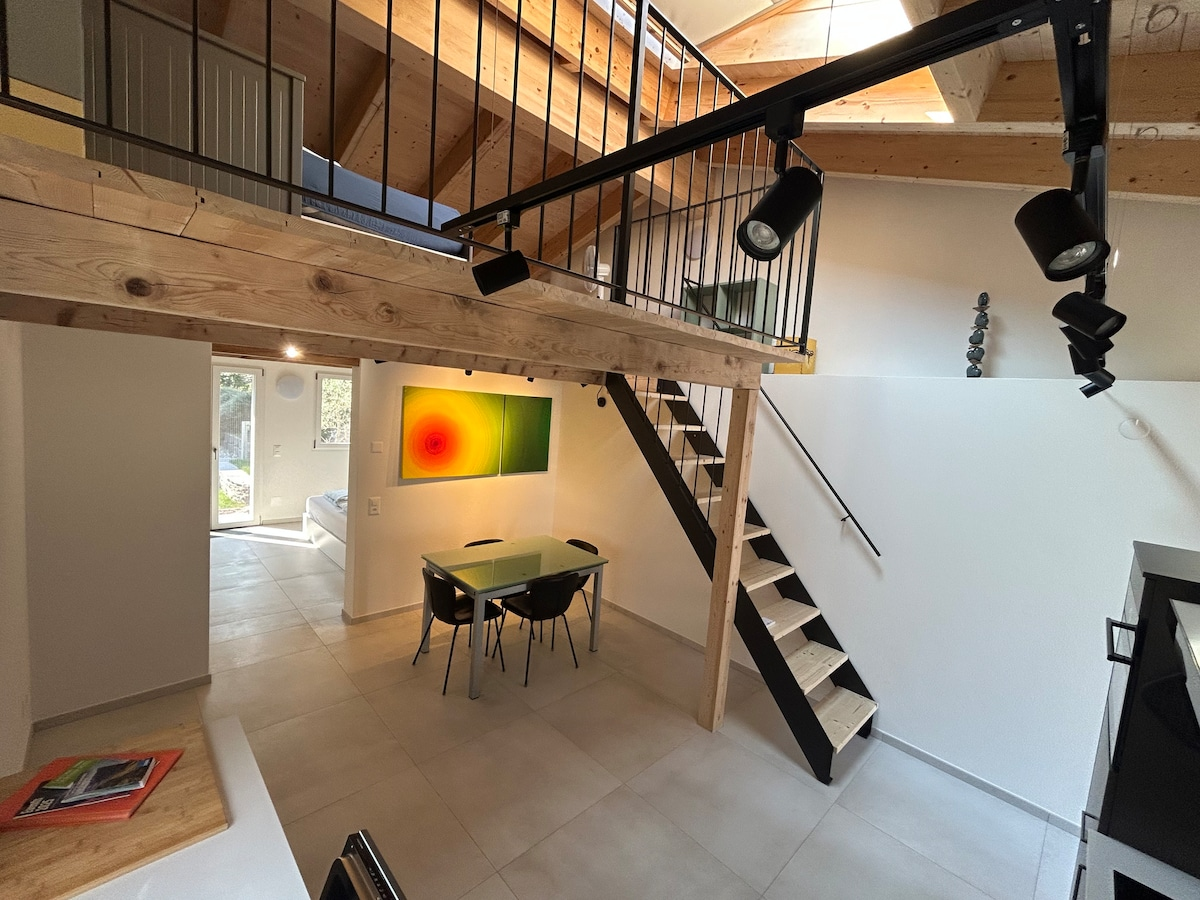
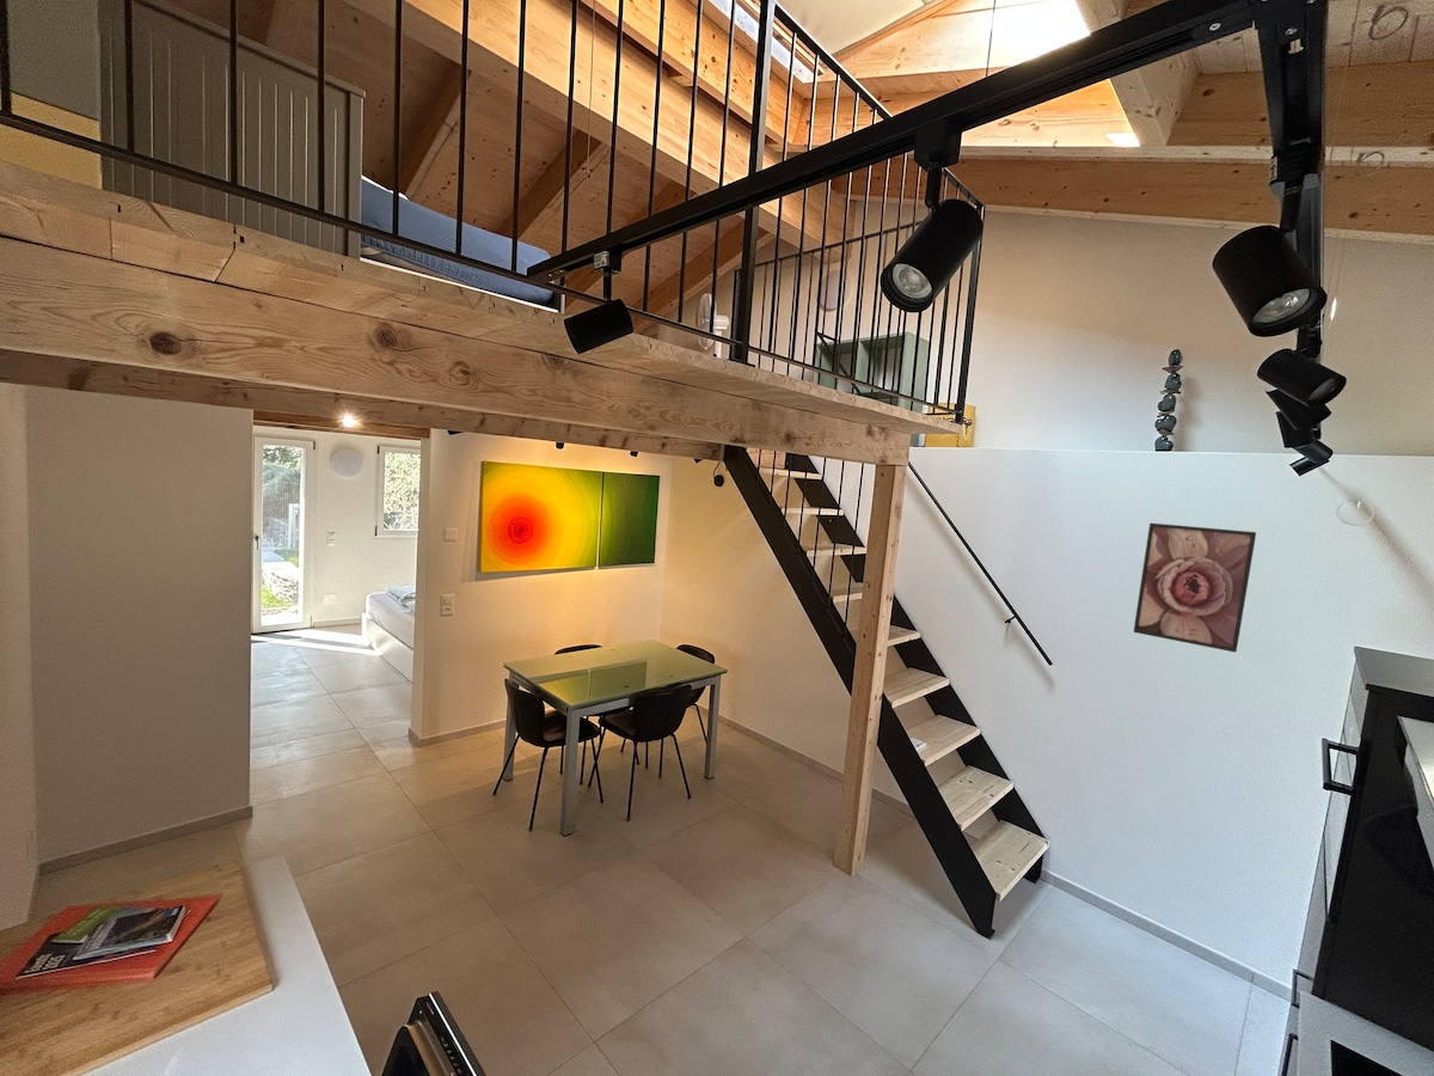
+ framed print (1191, 585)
